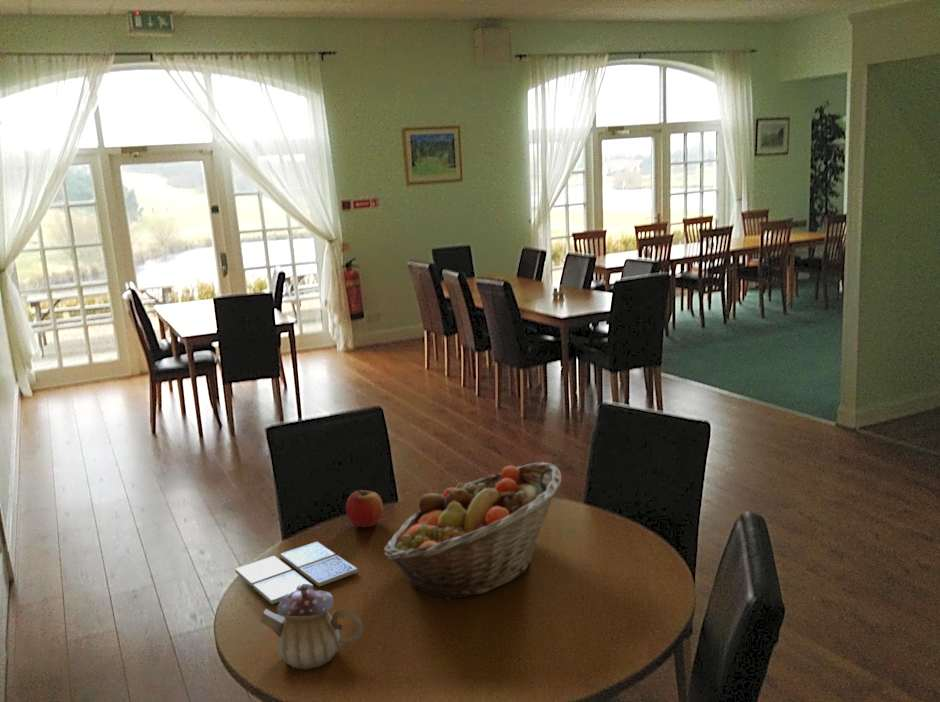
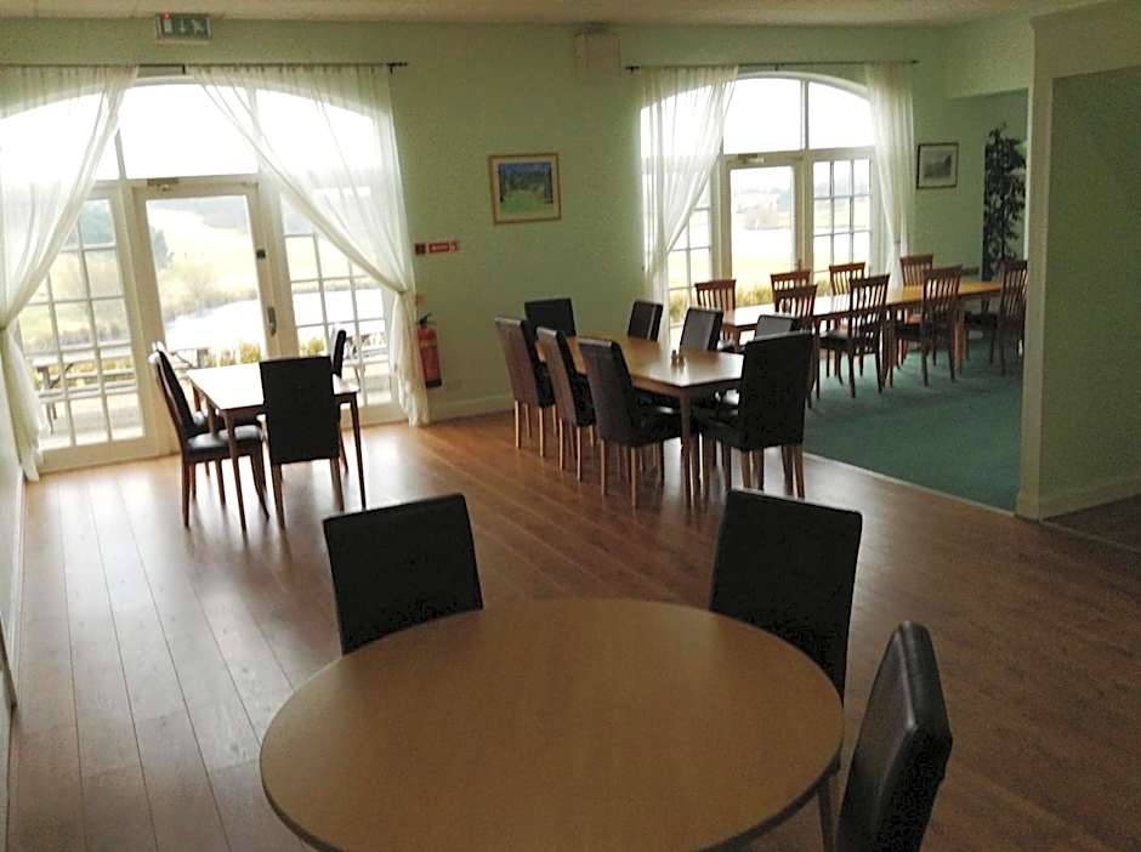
- apple (364, 506)
- drink coaster (297, 569)
- teapot (311, 619)
- fruit basket (476, 522)
